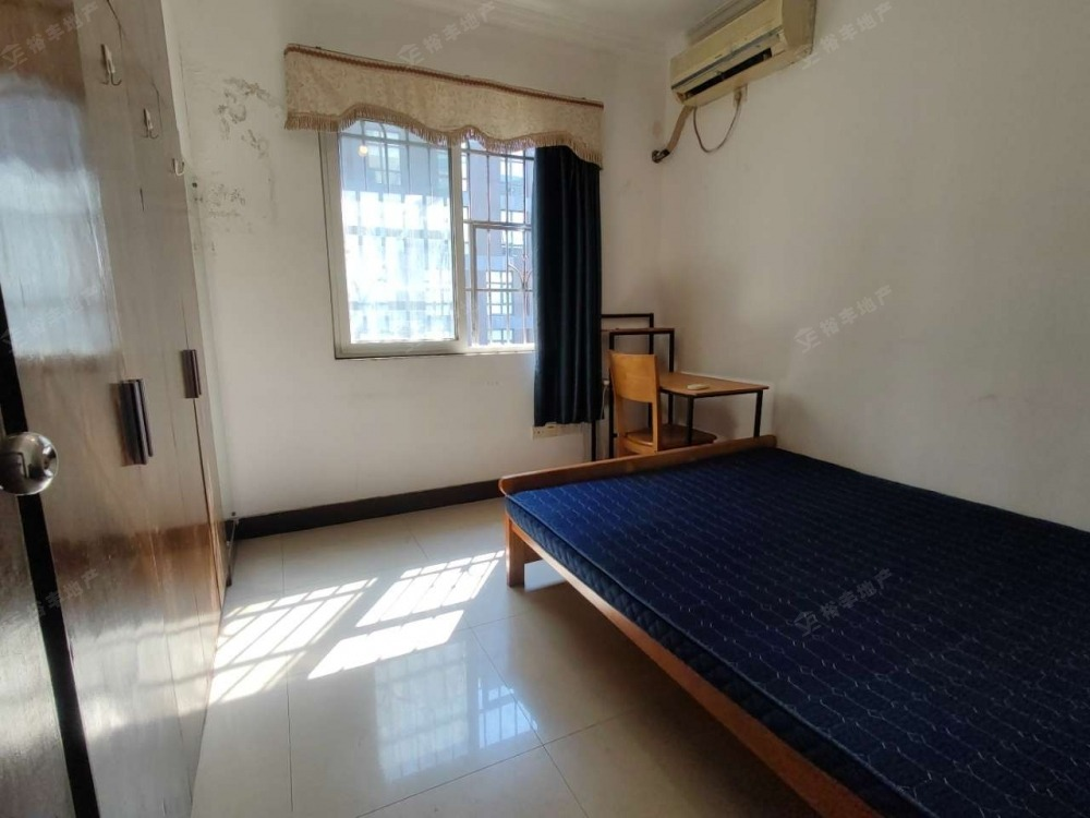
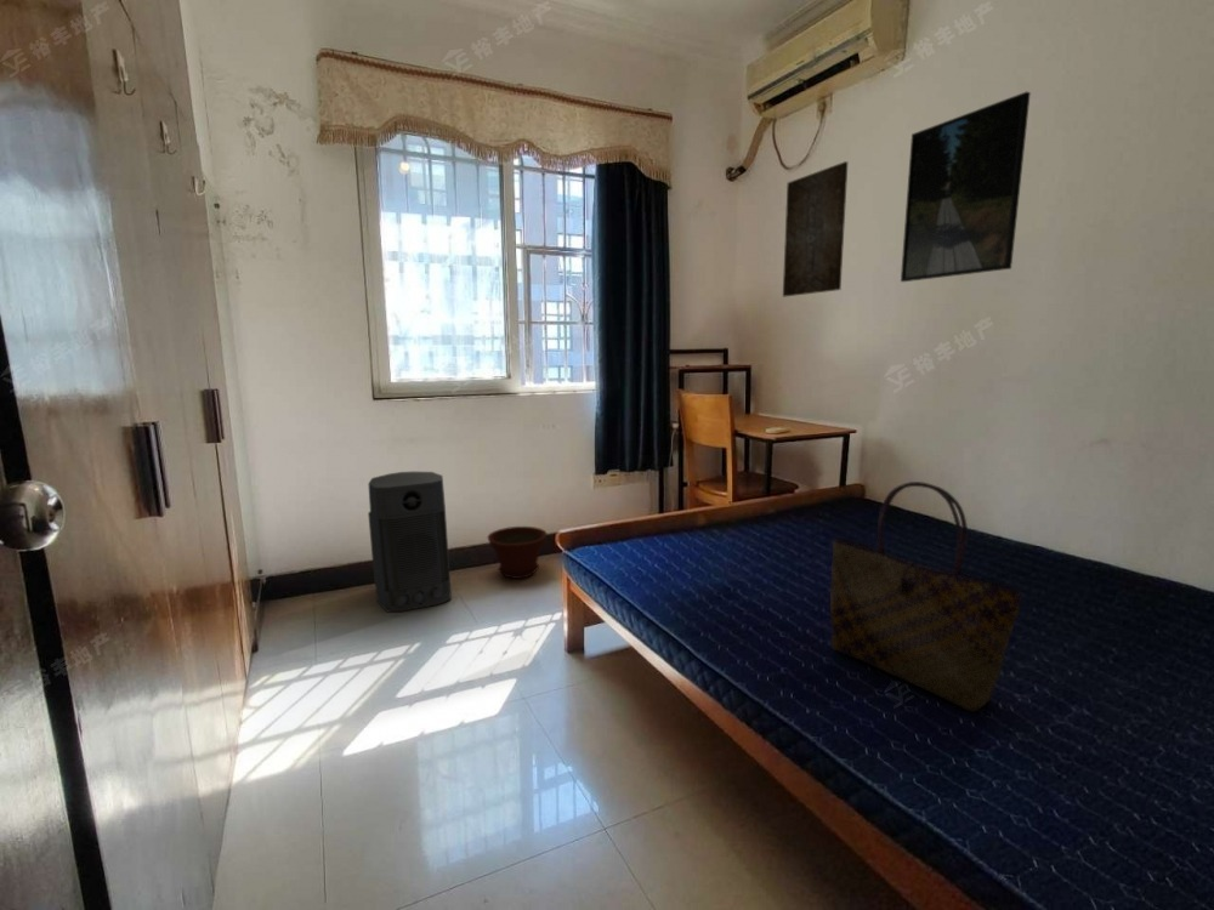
+ wall art (812, 234)
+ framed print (958, 197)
+ air purifier (409, 536)
+ plant pot (517, 553)
+ tote bag (914, 580)
